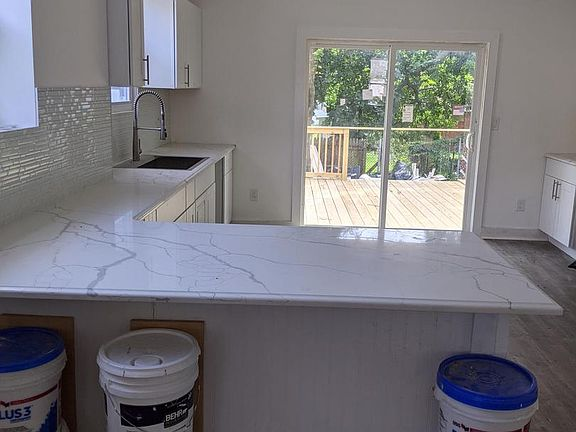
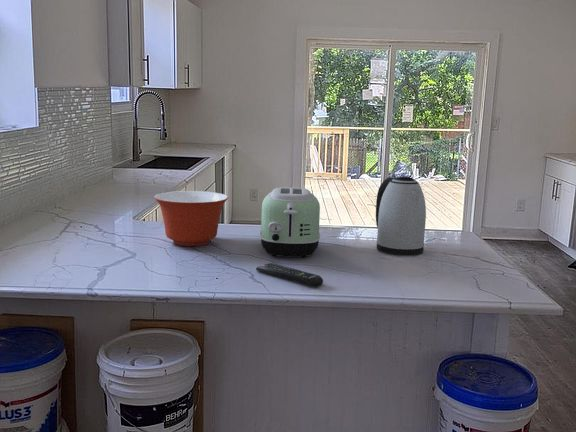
+ mixing bowl (191, 219)
+ remote control (288, 274)
+ toaster (290, 221)
+ kettle (396, 212)
